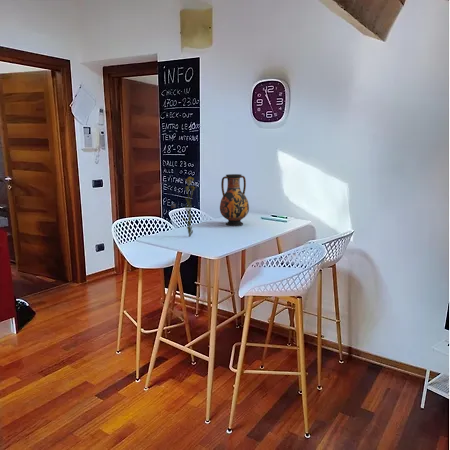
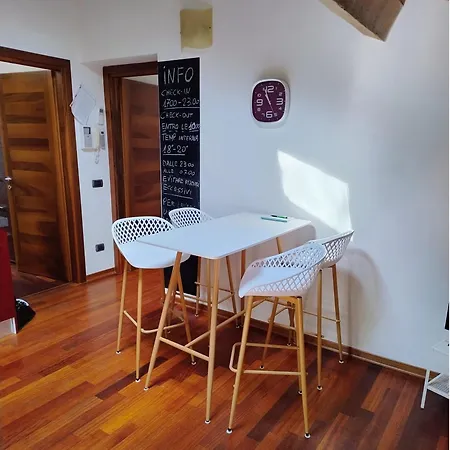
- flower (185, 207)
- vase (234, 199)
